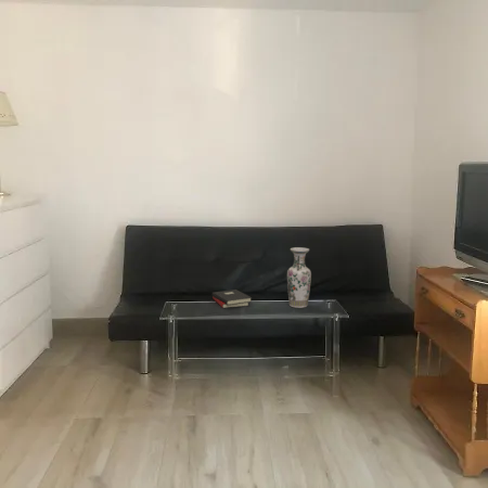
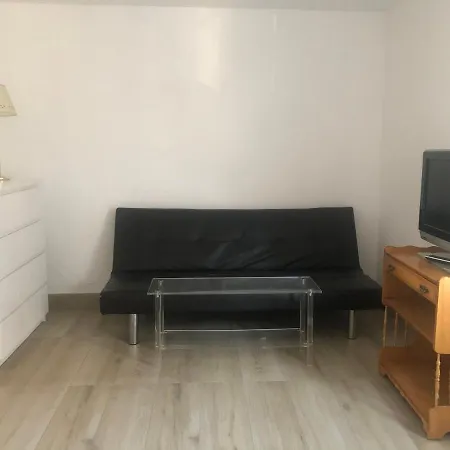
- hardback book (231, 298)
- vase (298, 277)
